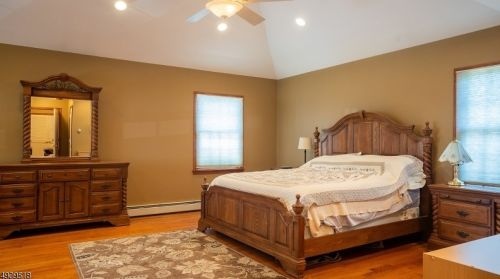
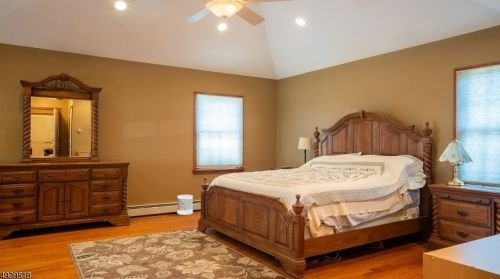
+ wastebasket (185, 204)
